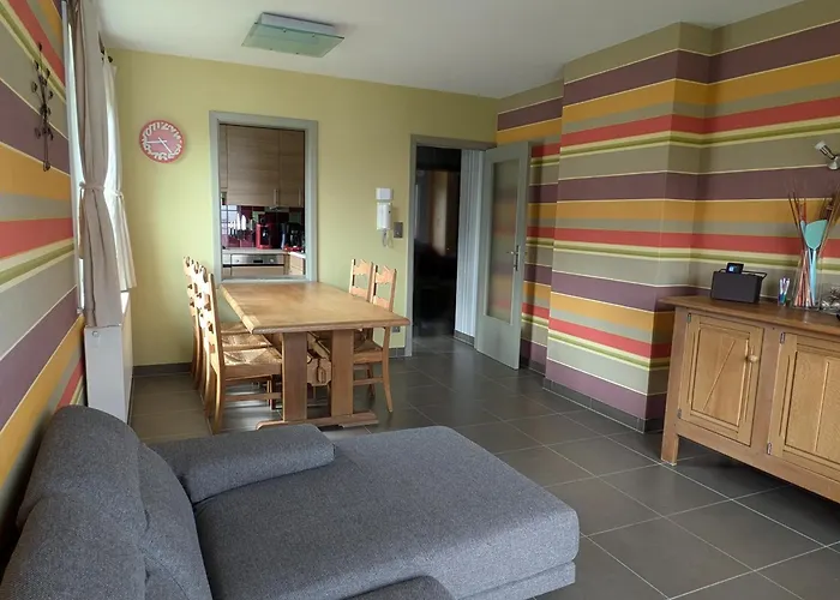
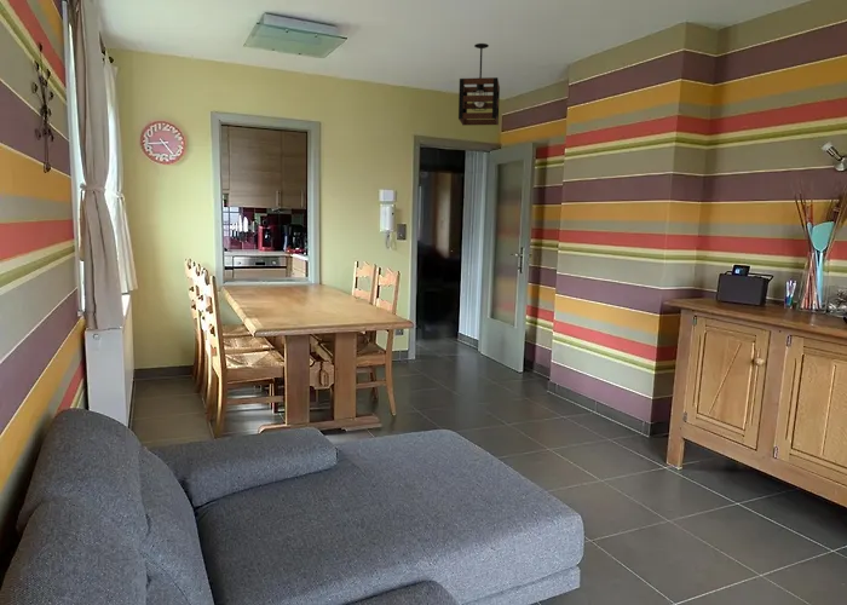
+ pendant light (479, 83)
